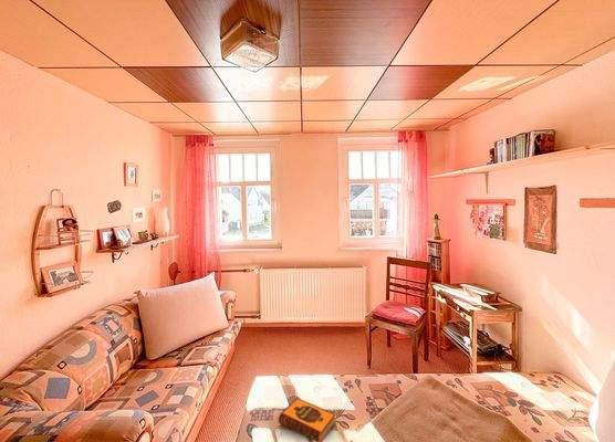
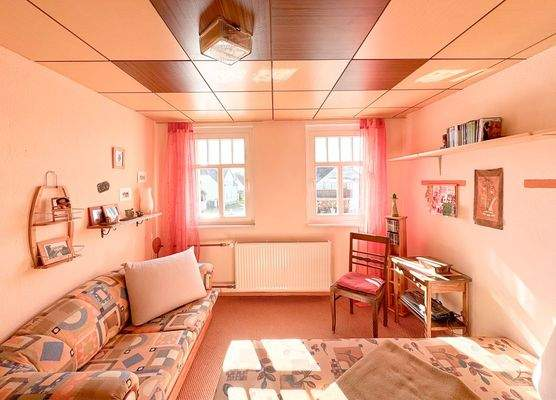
- hardback book (306, 419)
